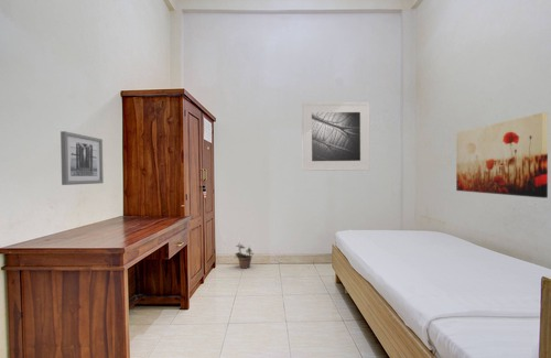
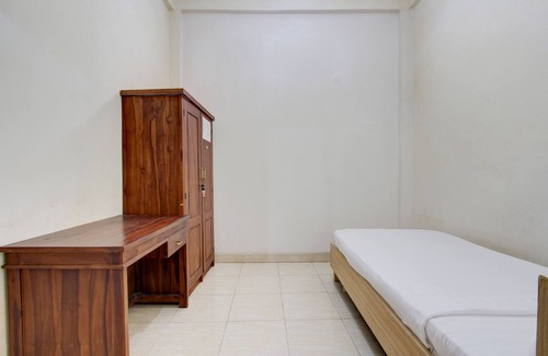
- wall art (84, 160)
- potted plant (244, 254)
- wall art (493, 159)
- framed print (335, 137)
